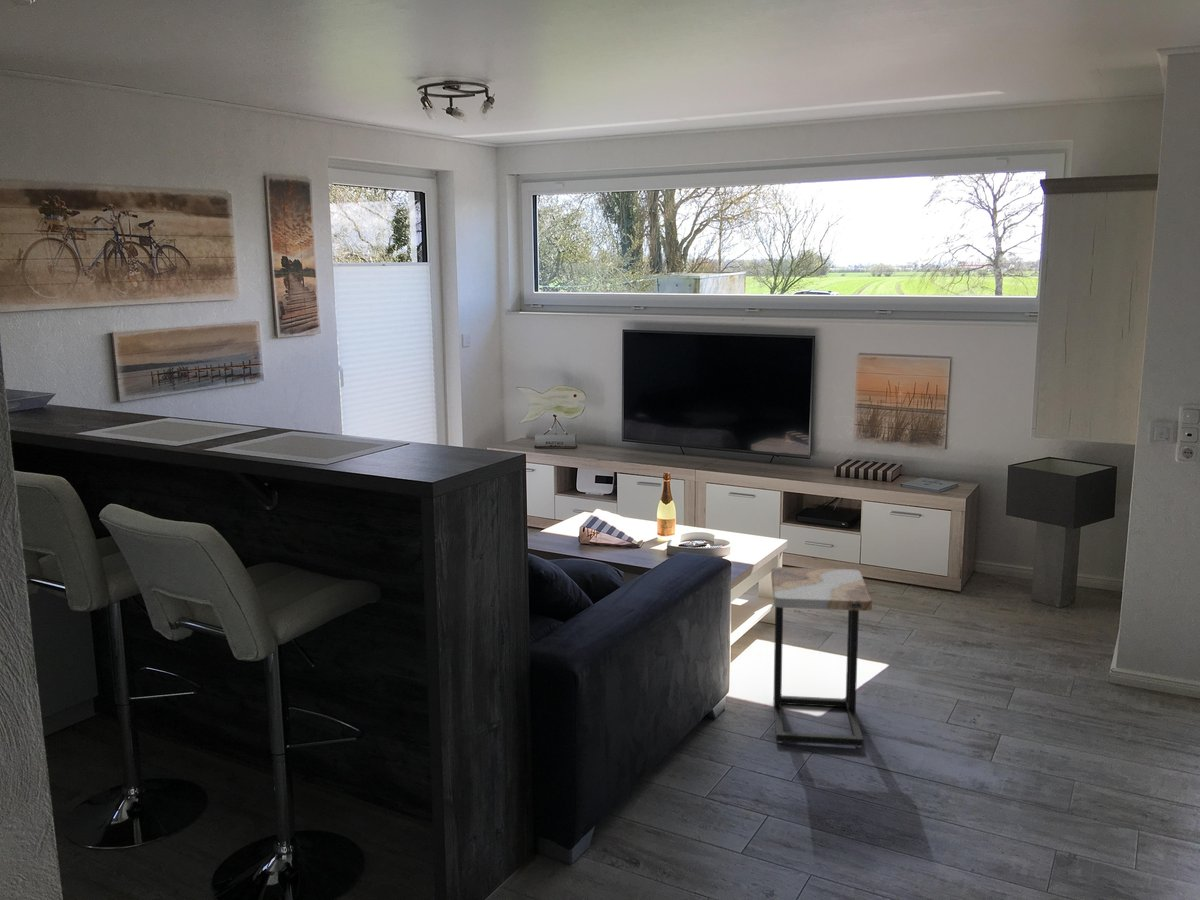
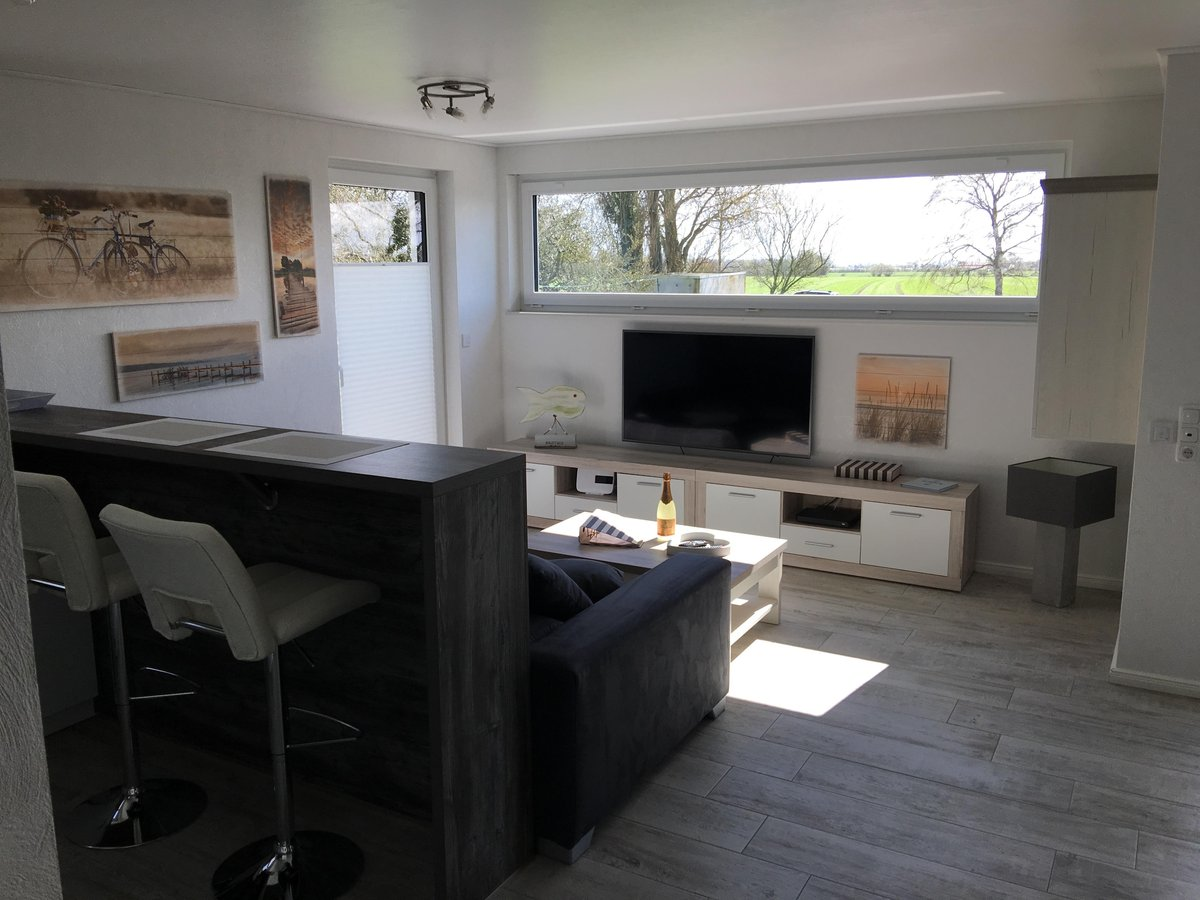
- side table (847, 653)
